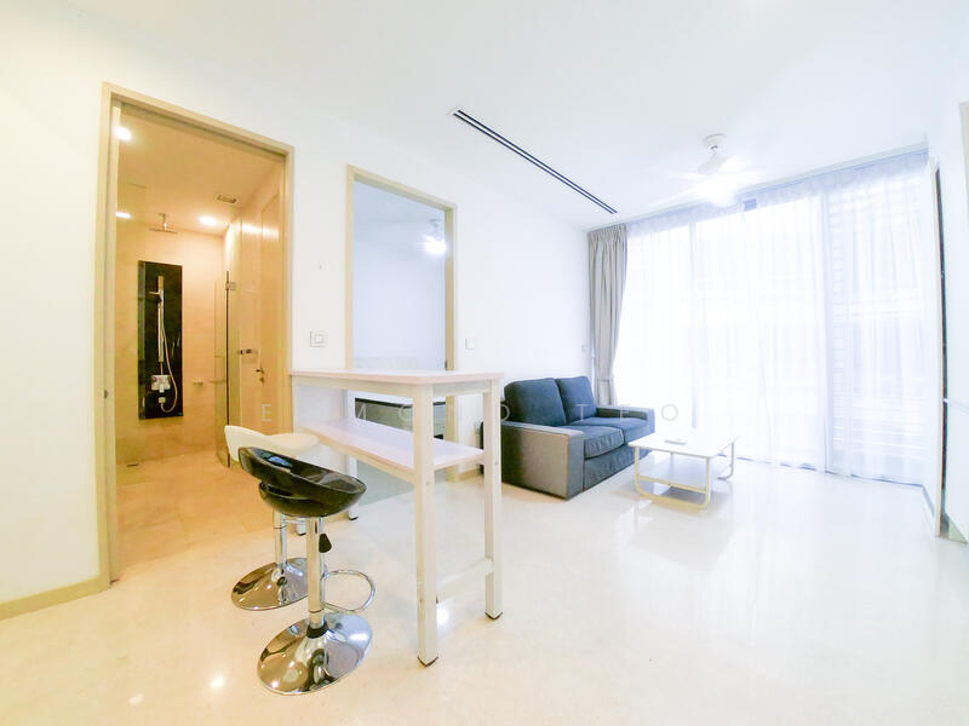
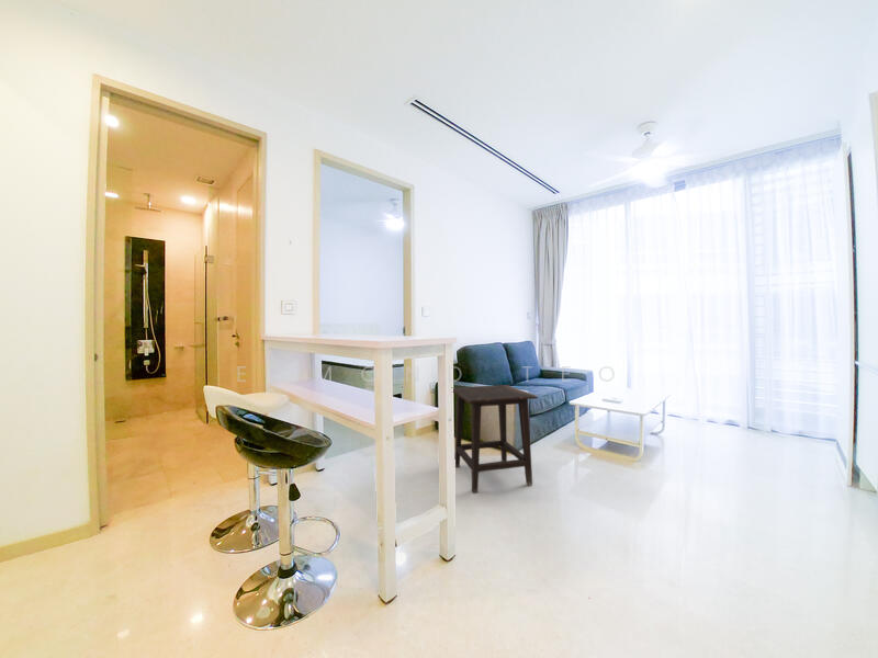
+ side table (491, 441)
